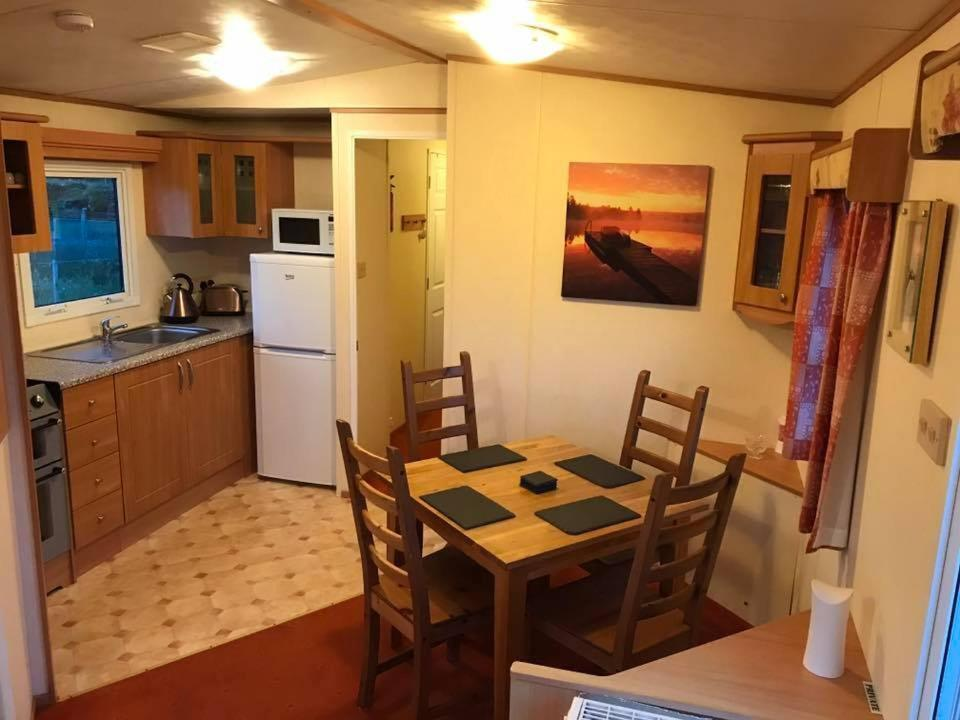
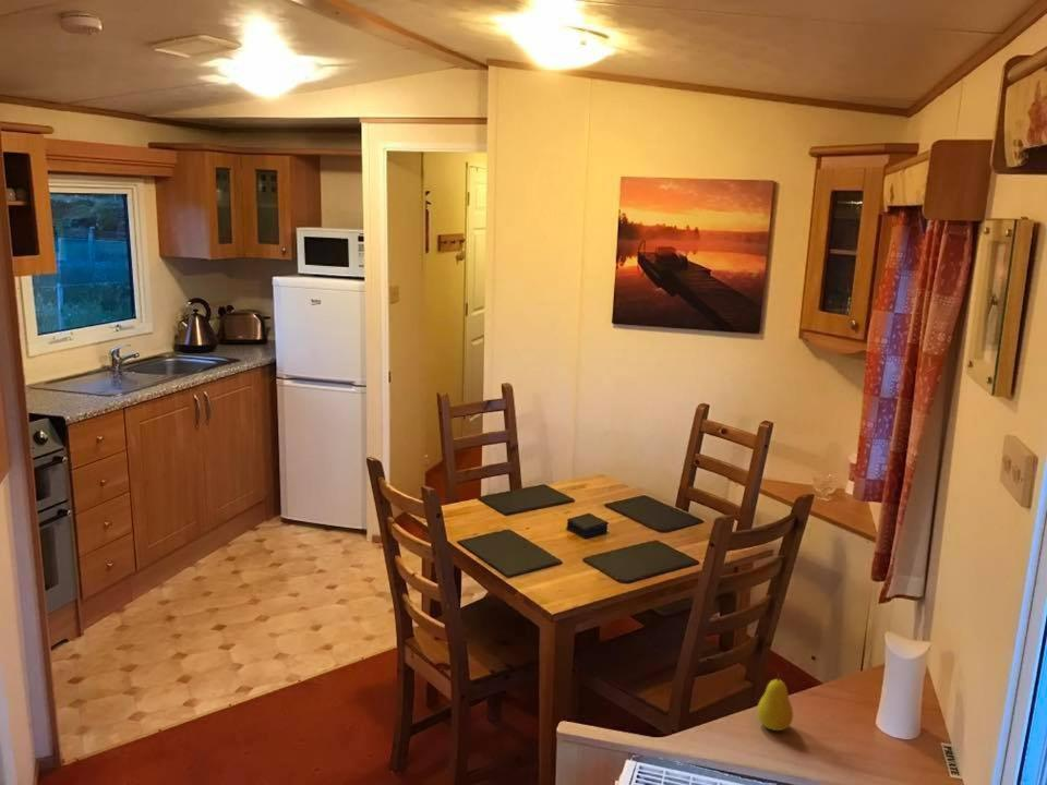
+ fruit (775, 699)
